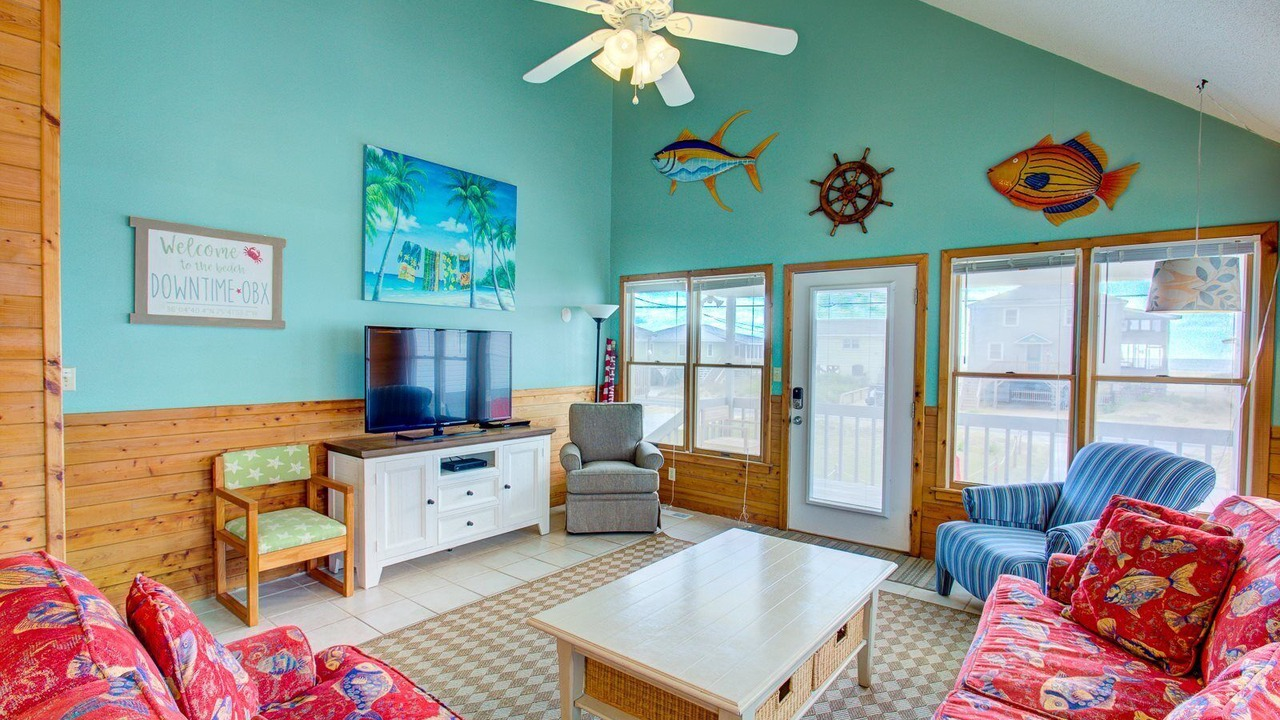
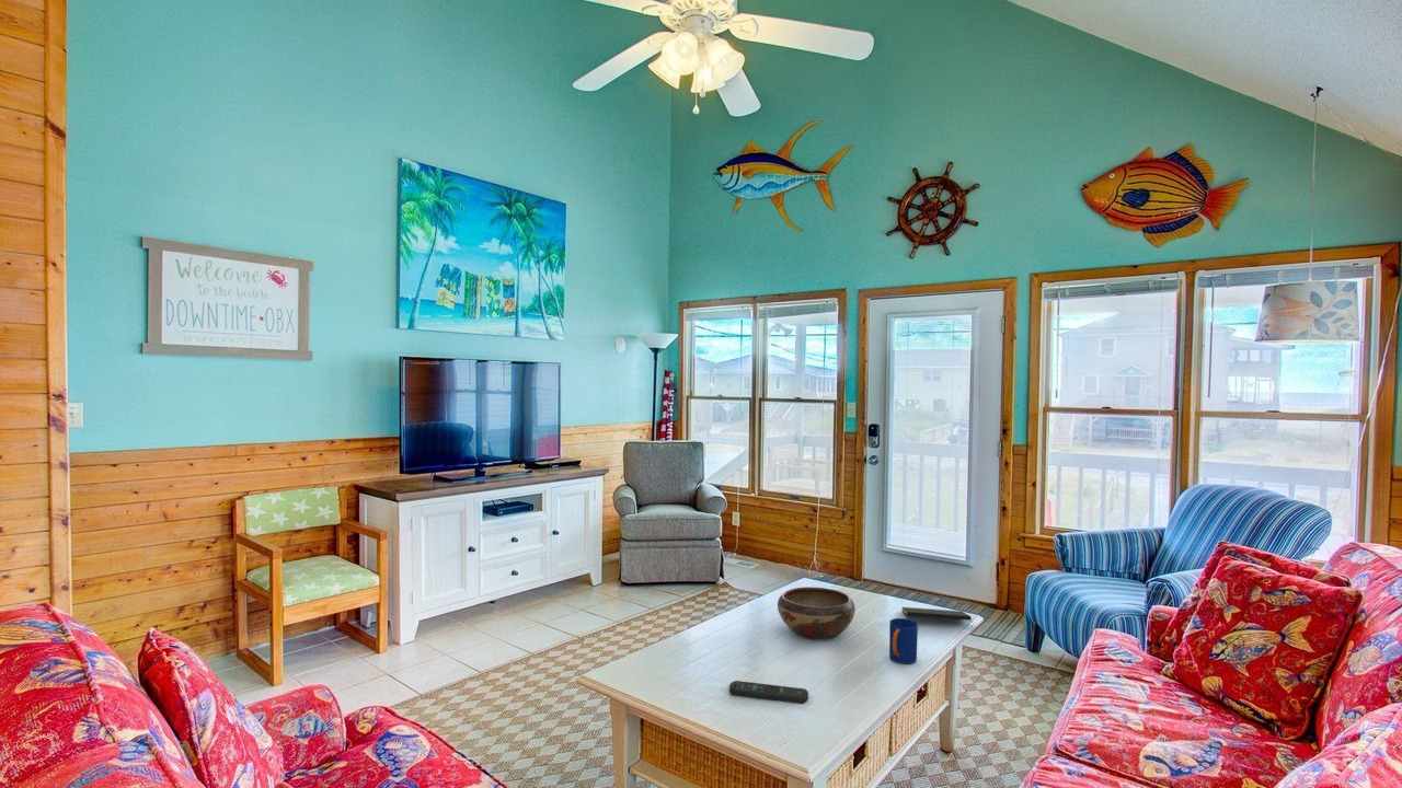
+ decorative bowl (815, 614)
+ notepad (934, 613)
+ remote control (768, 691)
+ mug (900, 642)
